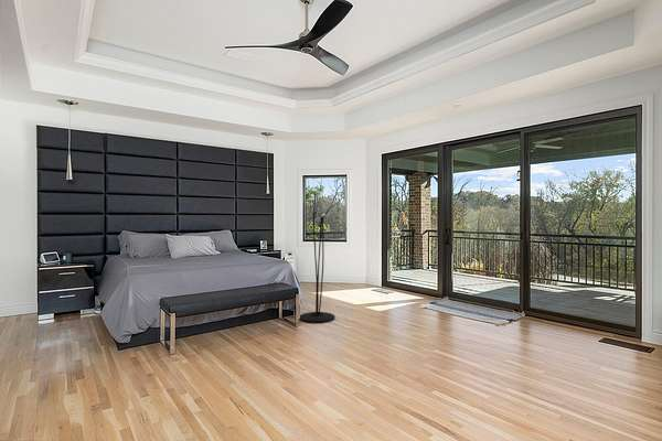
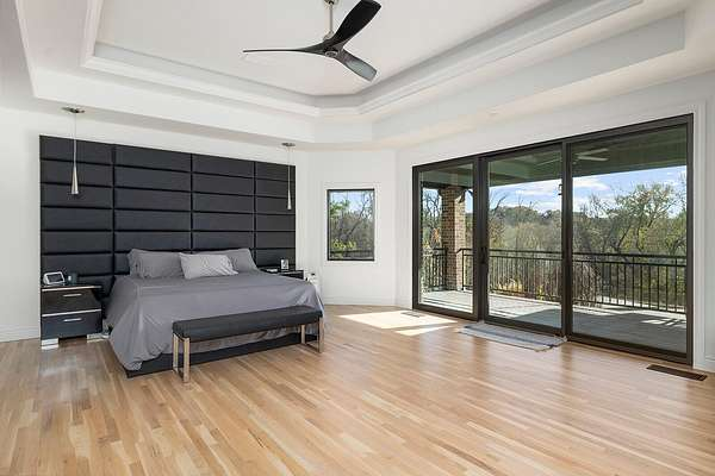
- floor lamp (314, 254)
